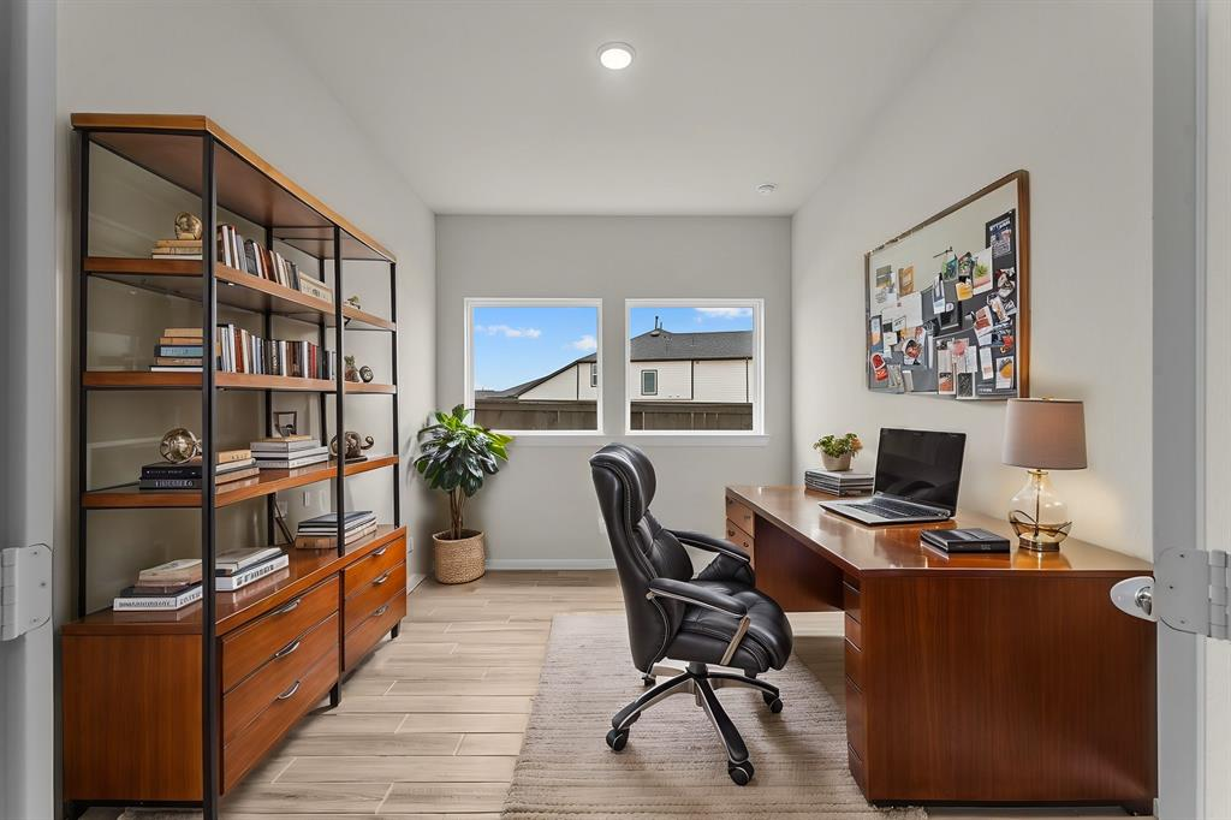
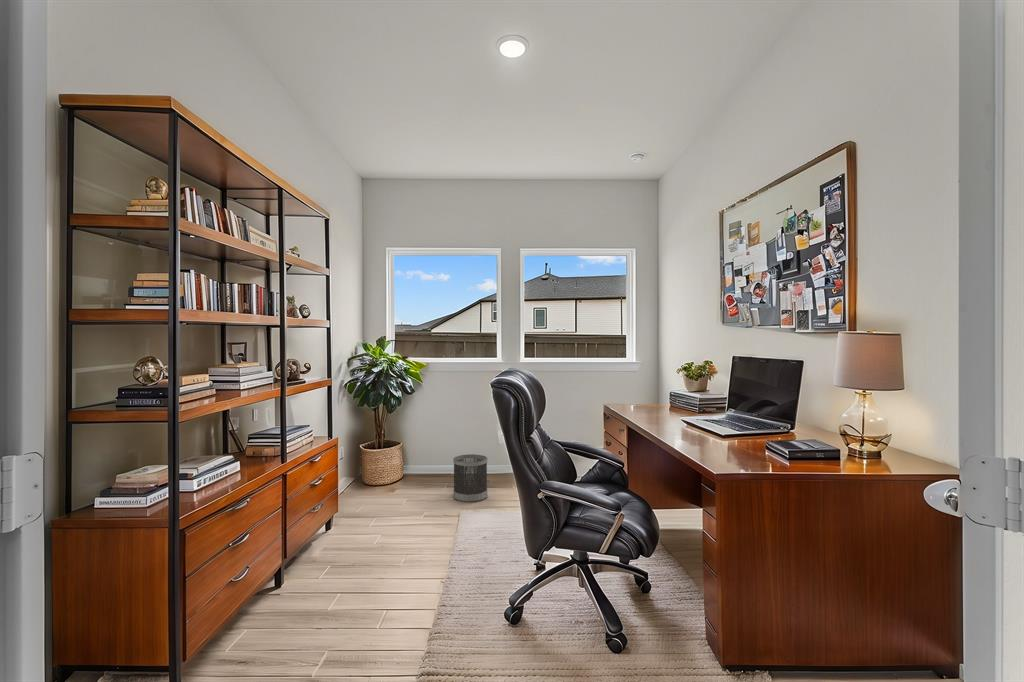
+ wastebasket (470, 477)
